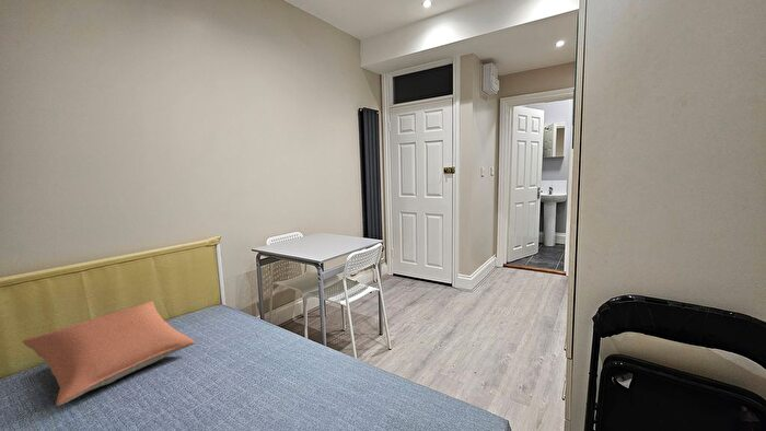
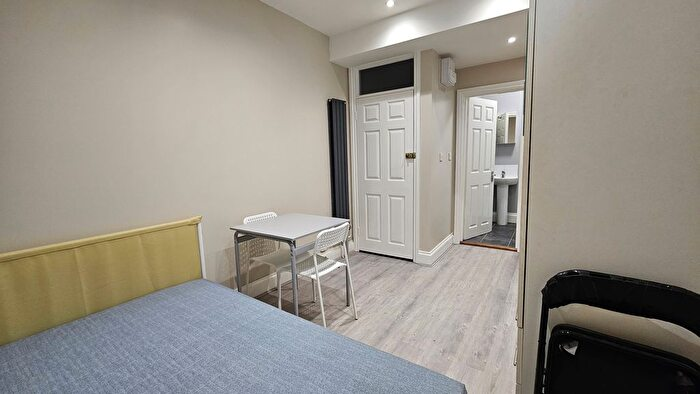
- pillow (114, 342)
